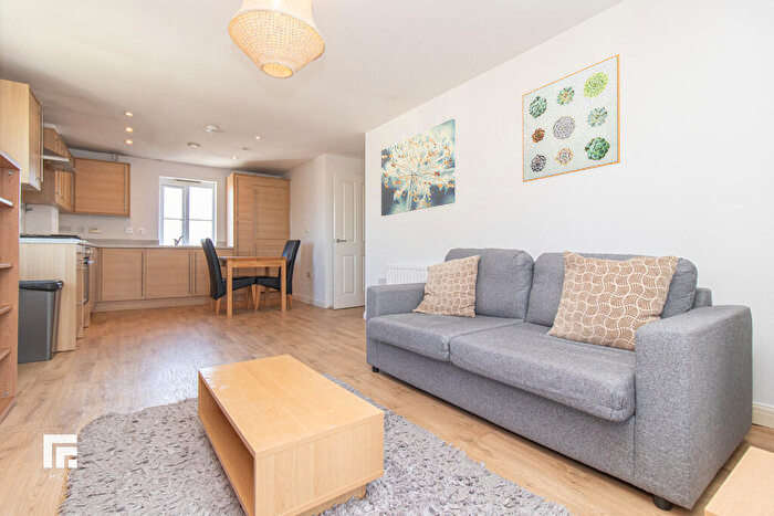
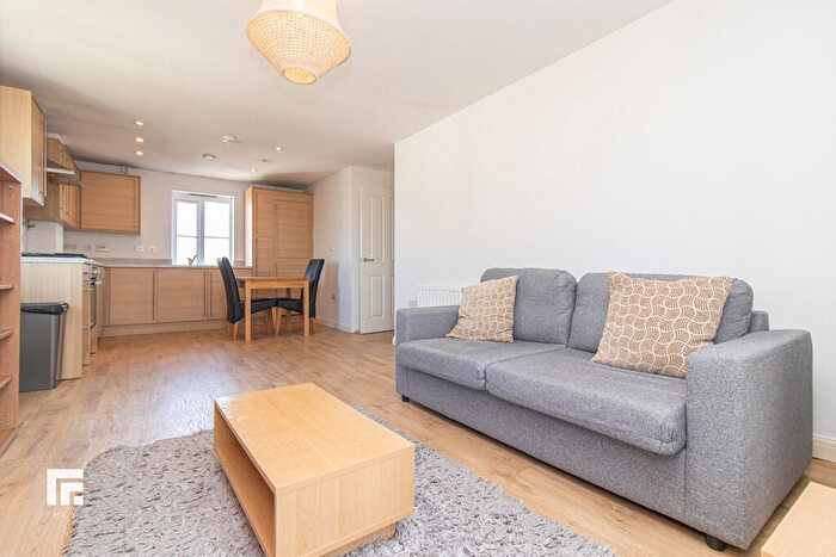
- wall art (565, 125)
- wall art (414, 173)
